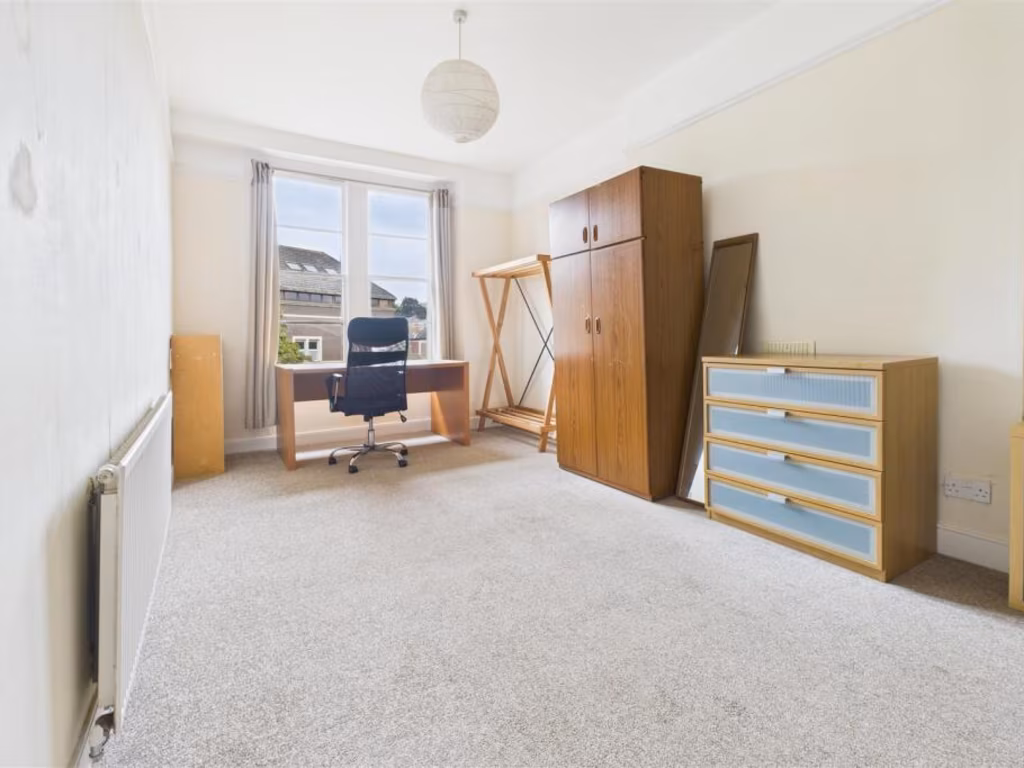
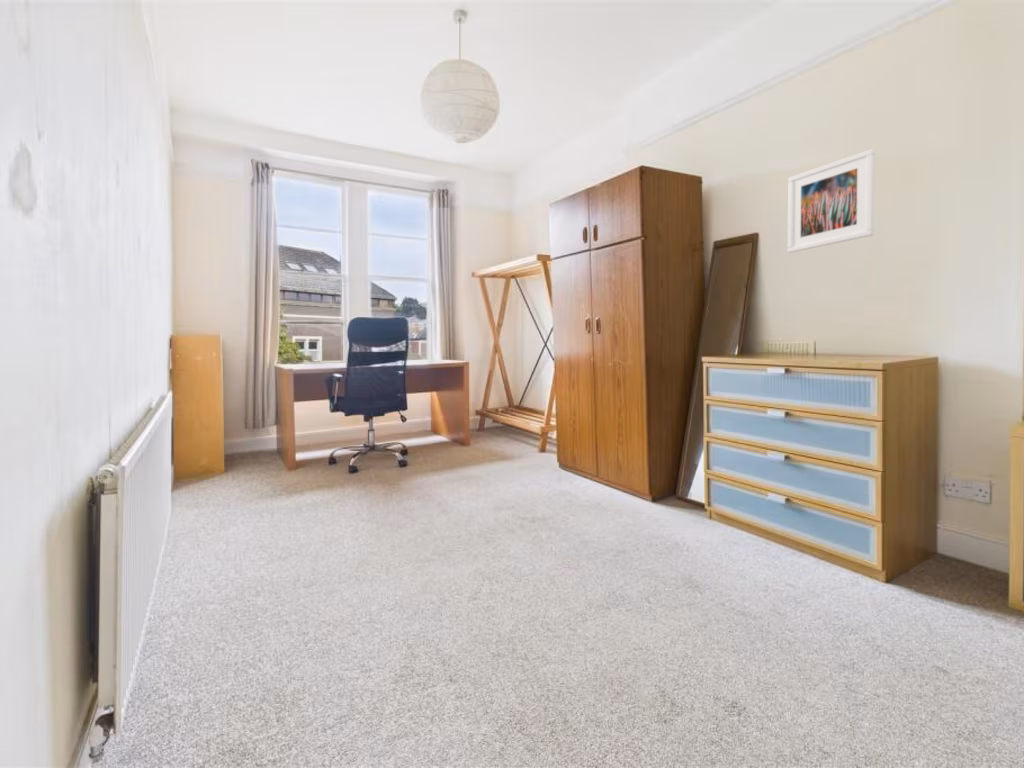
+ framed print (828, 204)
